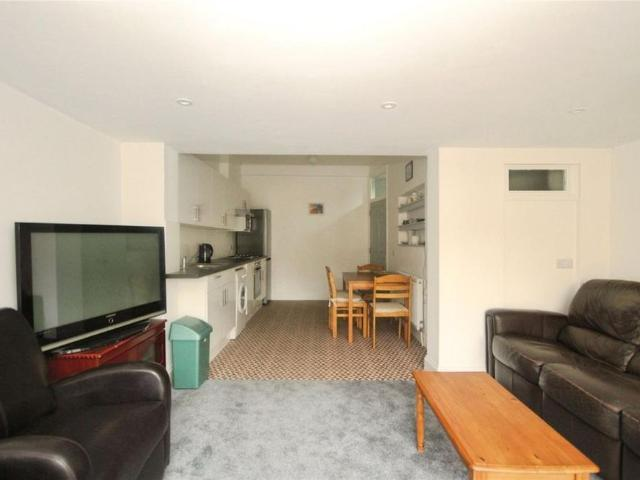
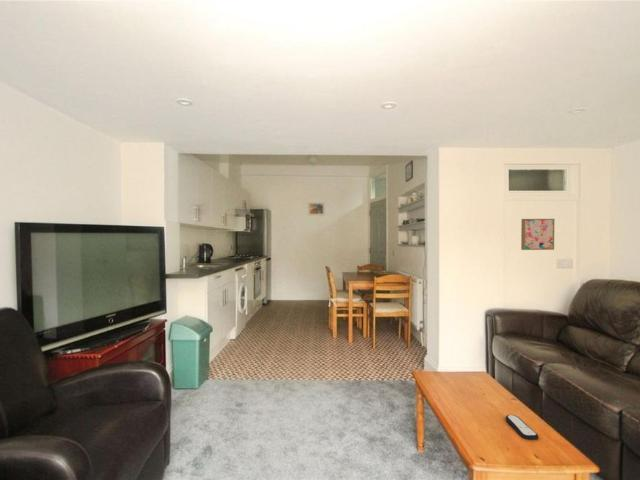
+ wall art (537, 234)
+ remote control (520, 426)
